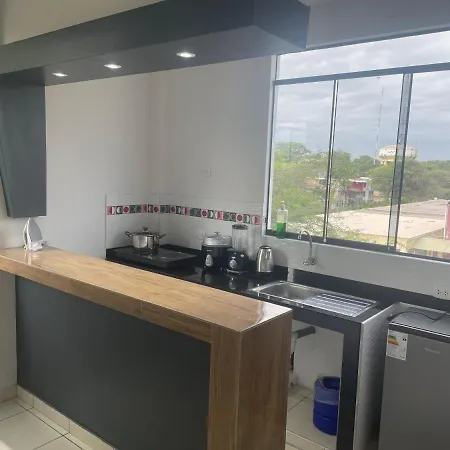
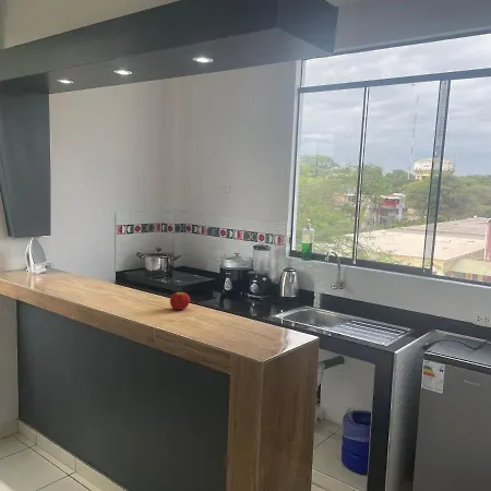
+ fruit (179, 299)
